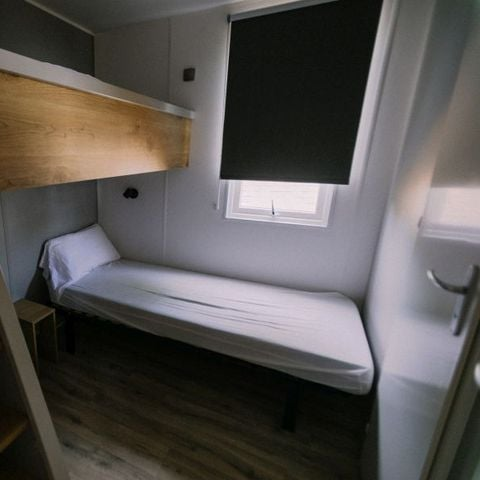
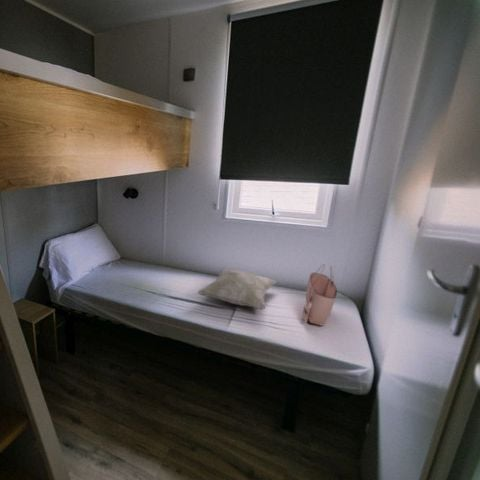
+ decorative pillow (239, 286)
+ tote bag (319, 290)
